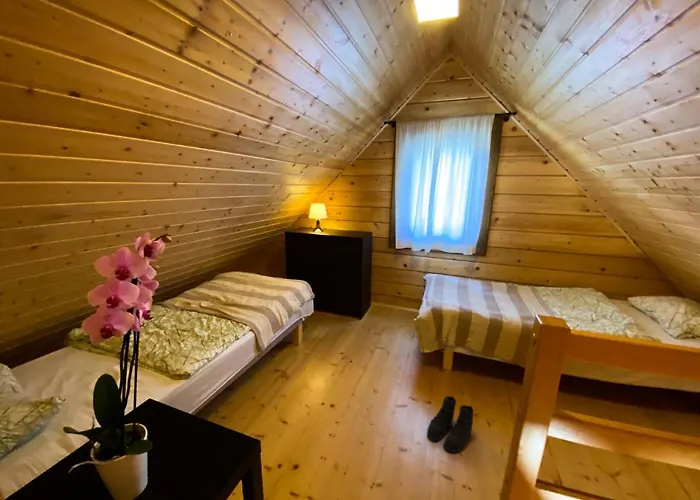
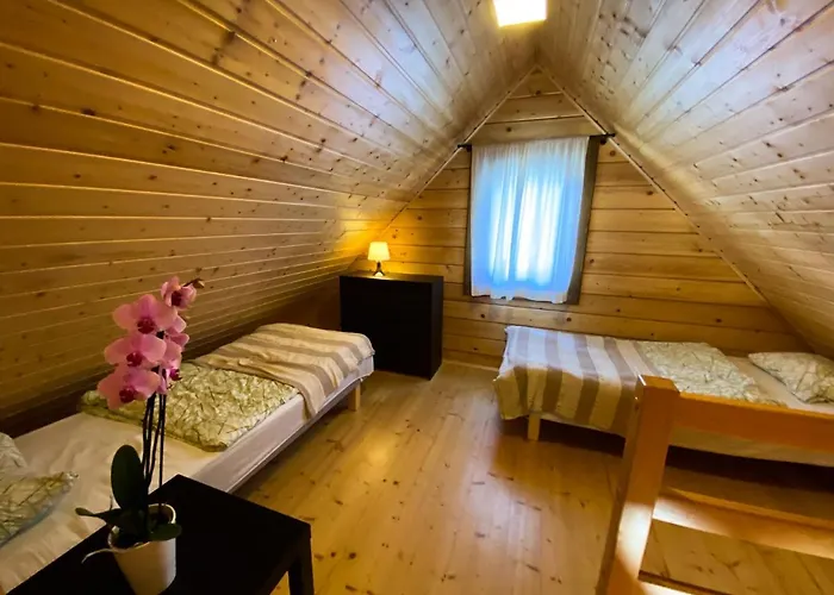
- boots (451, 420)
